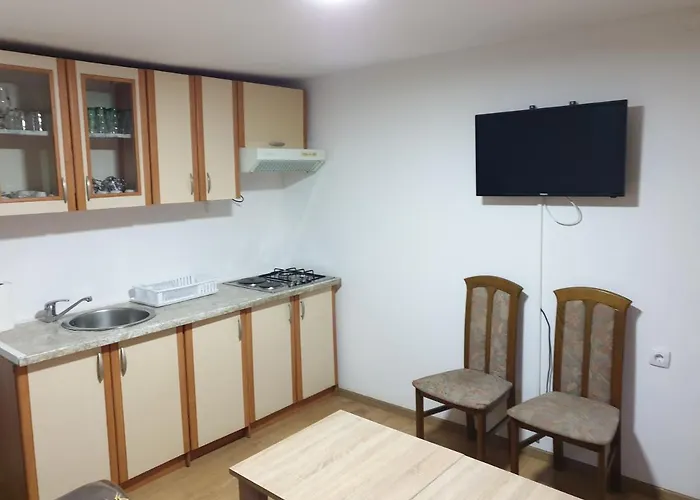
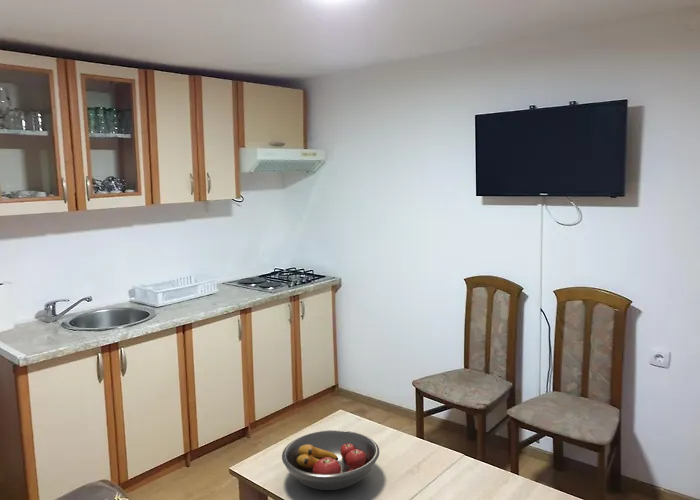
+ fruit bowl (331, 460)
